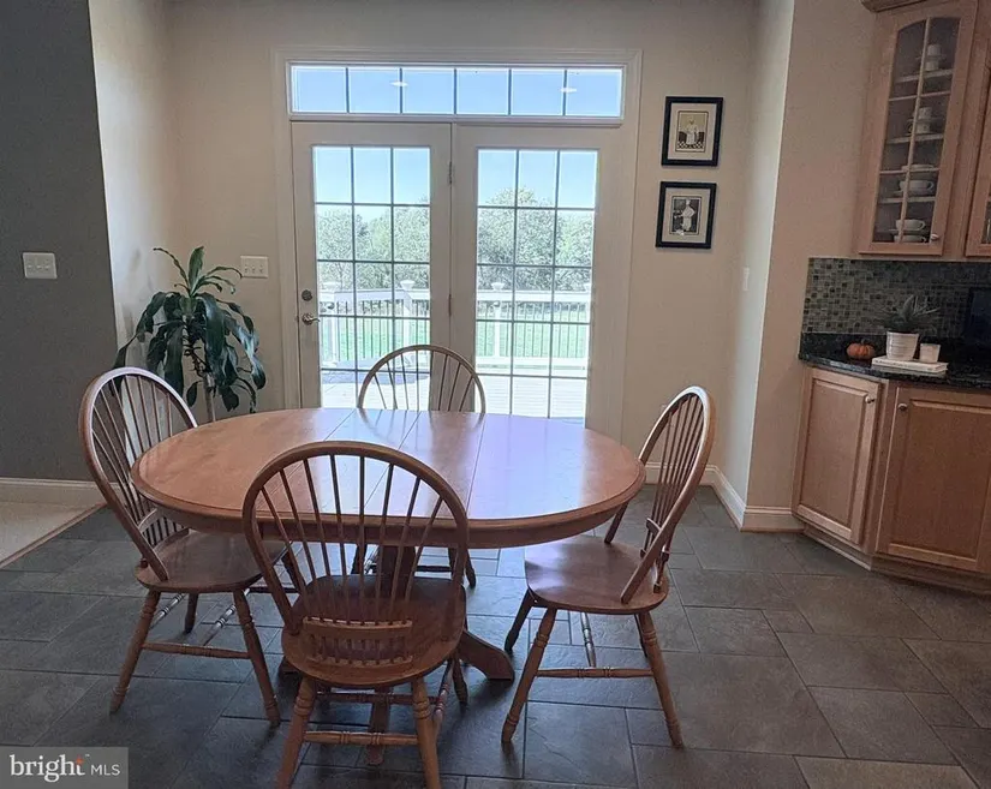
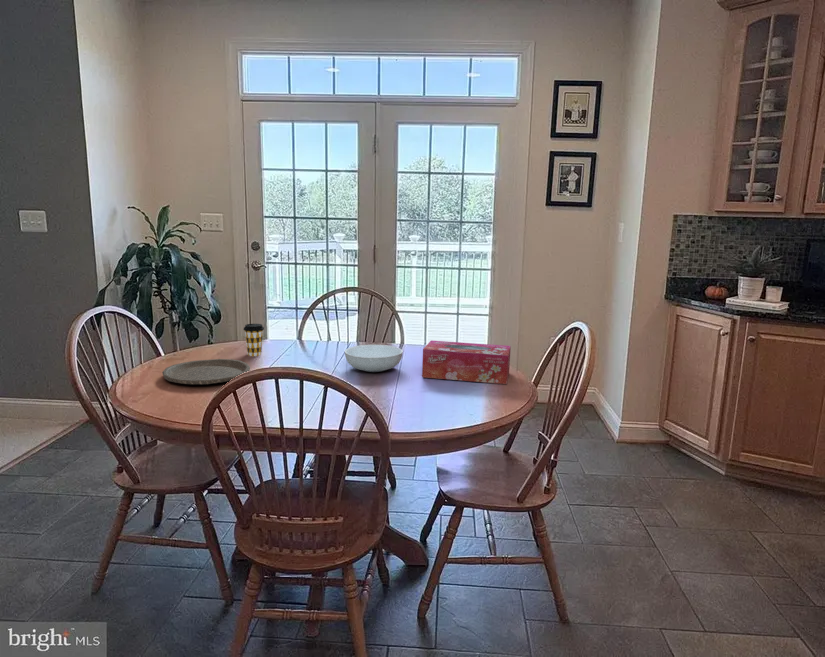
+ tissue box (467, 361)
+ plate (207, 372)
+ serving bowl (373, 359)
+ coffee cup (254, 340)
